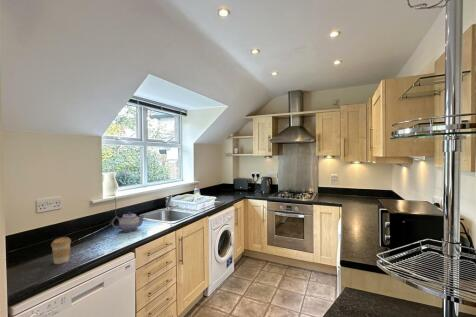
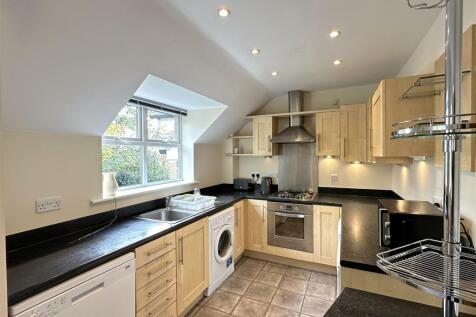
- teapot (129, 220)
- coffee cup (61, 250)
